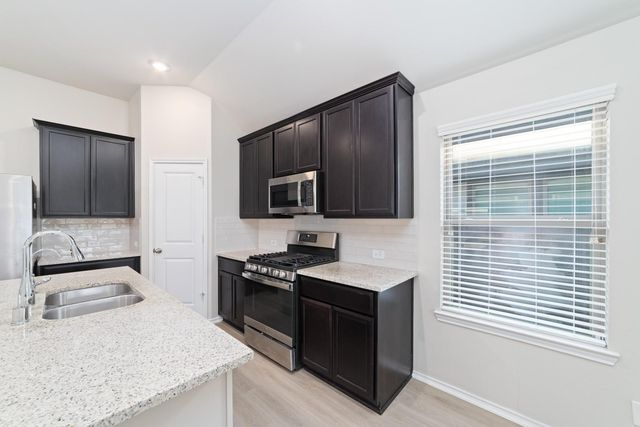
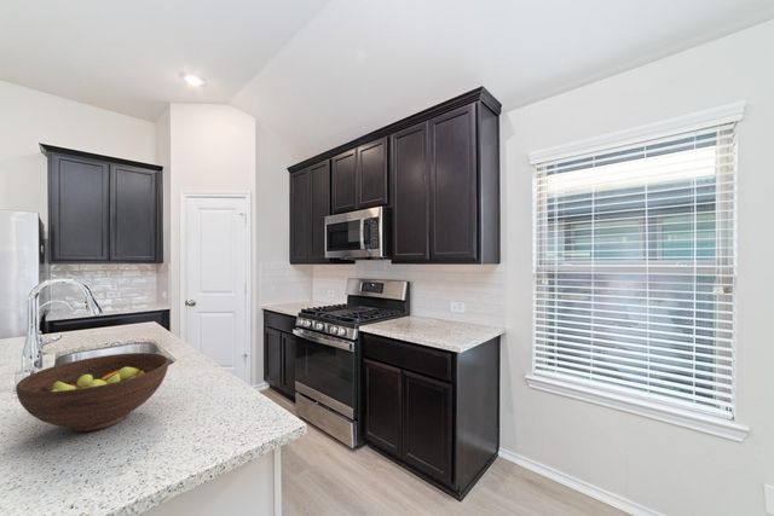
+ fruit bowl (100, 395)
